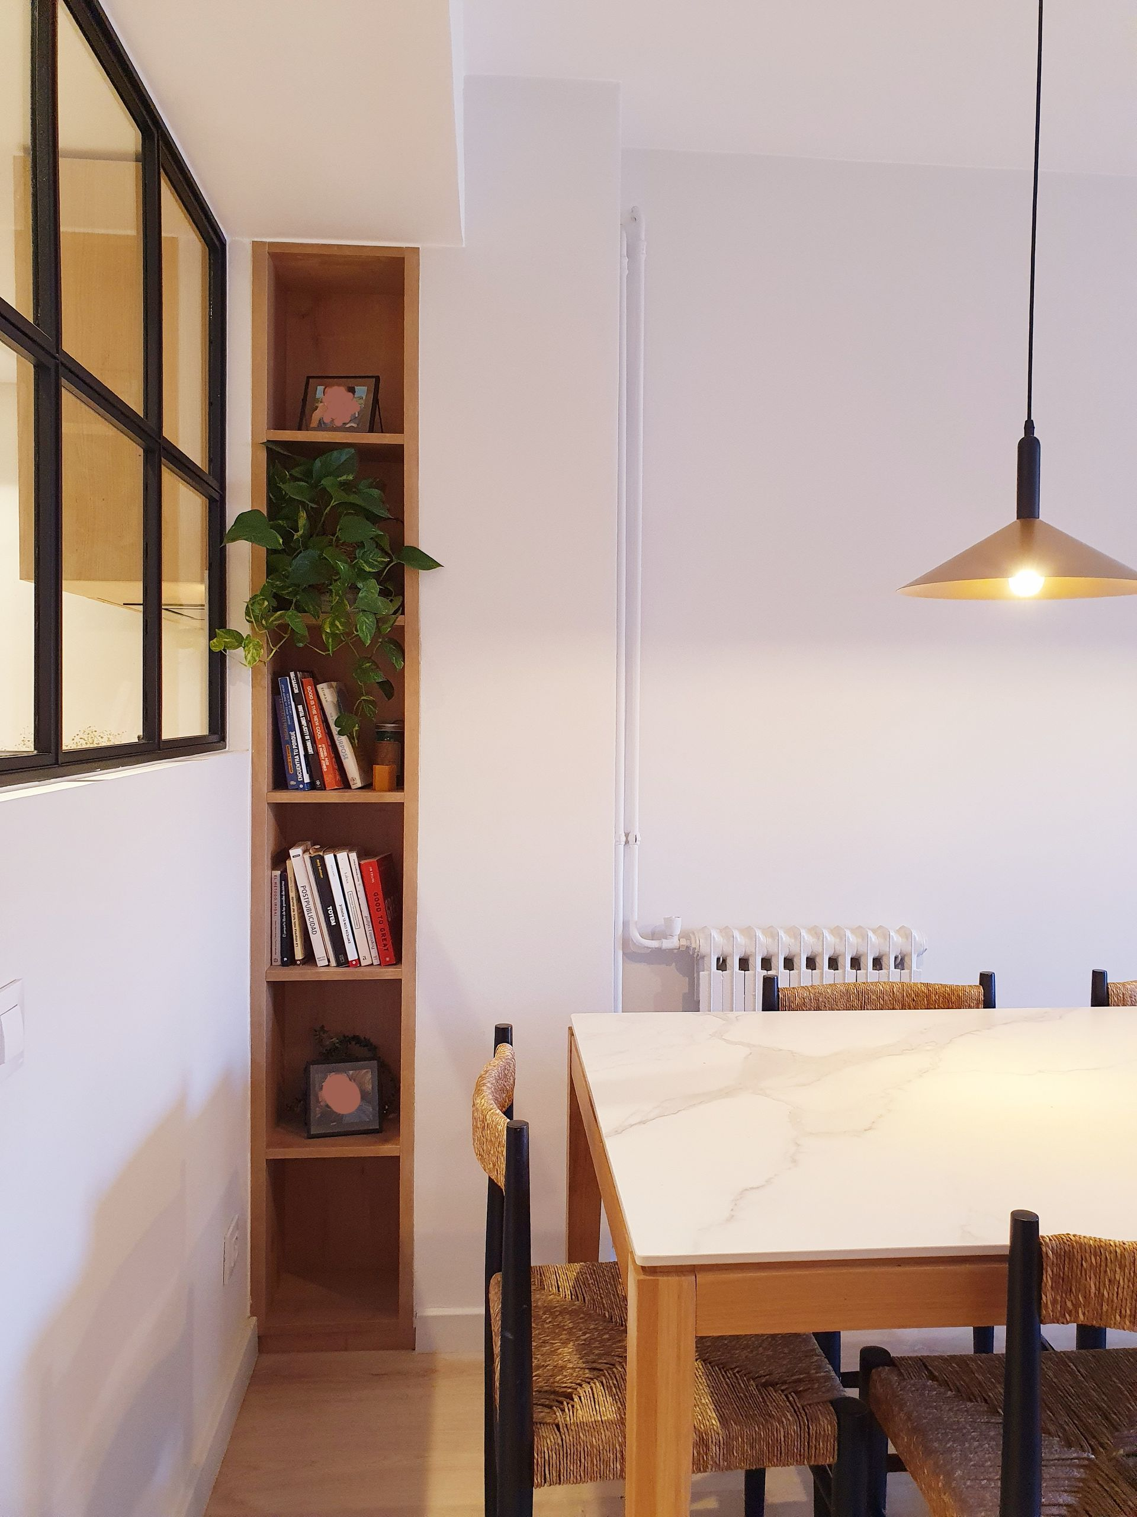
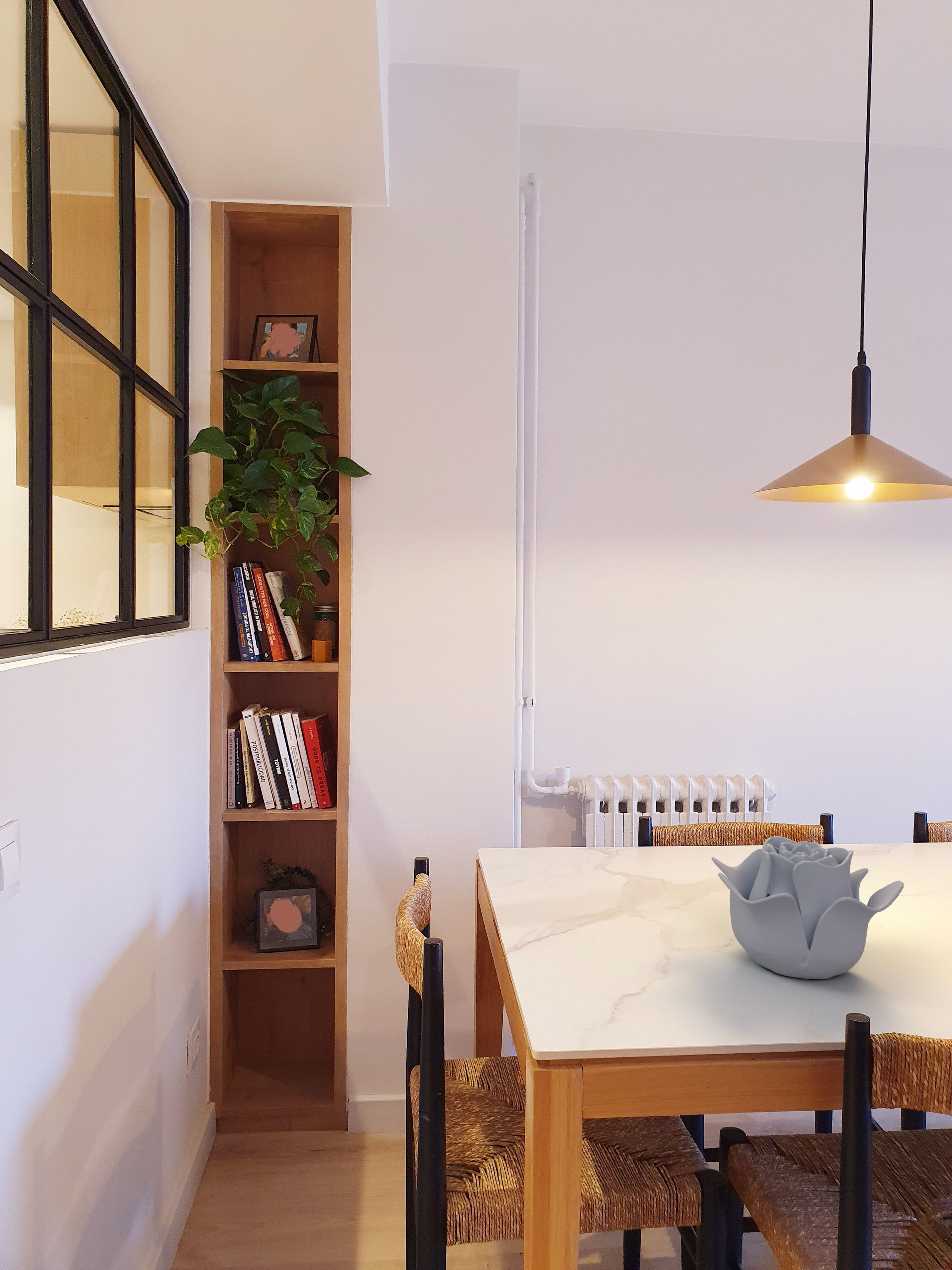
+ decorative bowl (798, 906)
